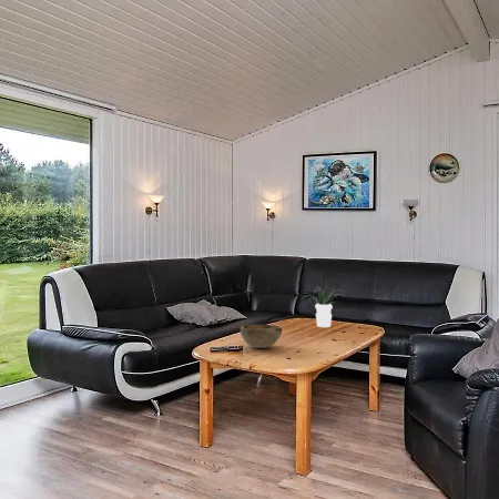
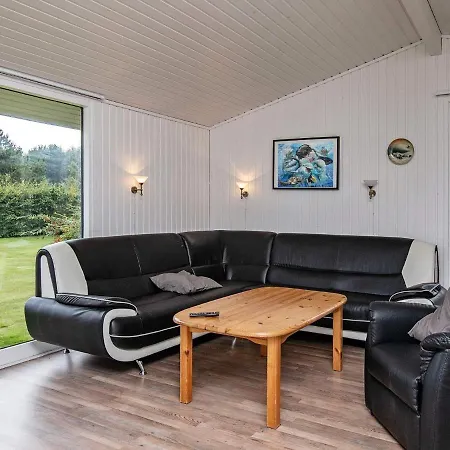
- decorative bowl (261, 336)
- potted plant (323, 306)
